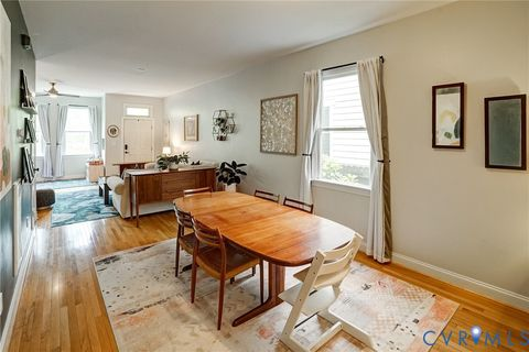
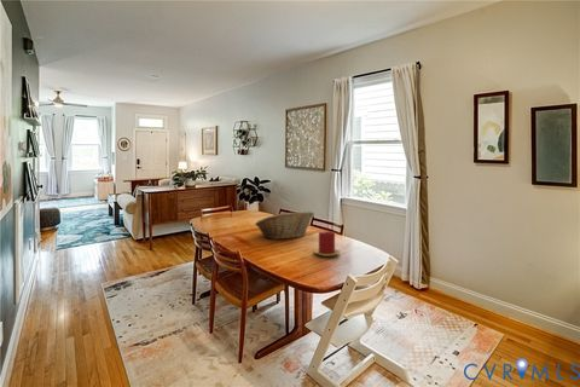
+ fruit basket (285, 223)
+ candle (326, 243)
